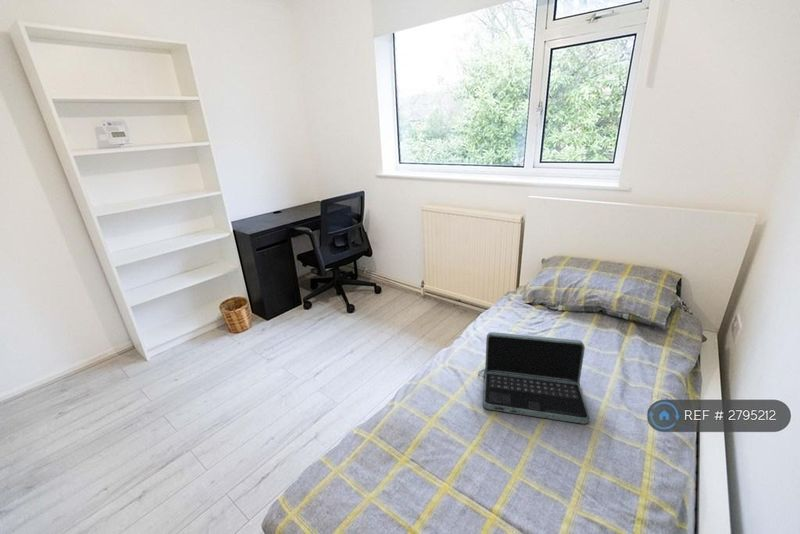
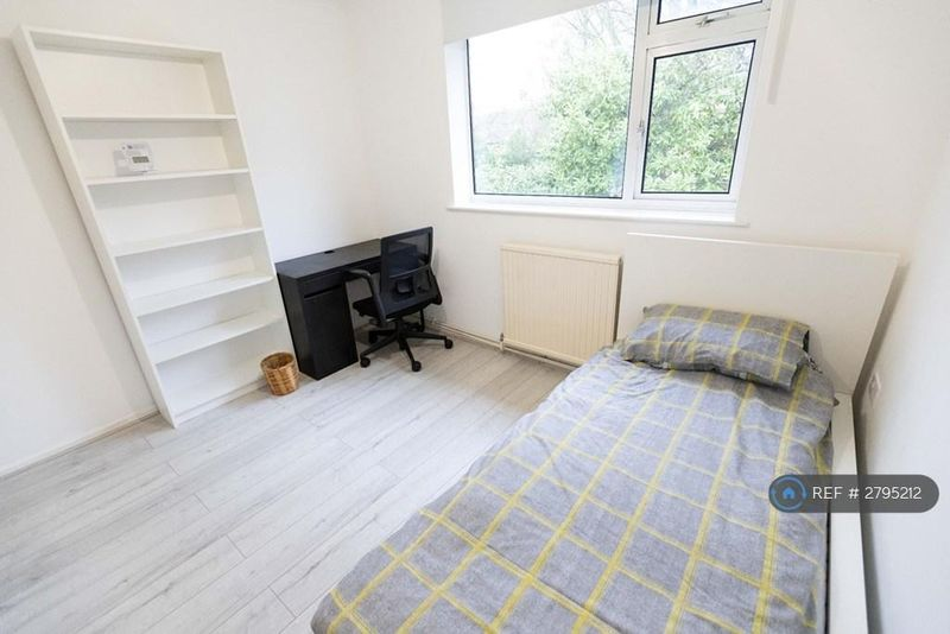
- laptop (530, 370)
